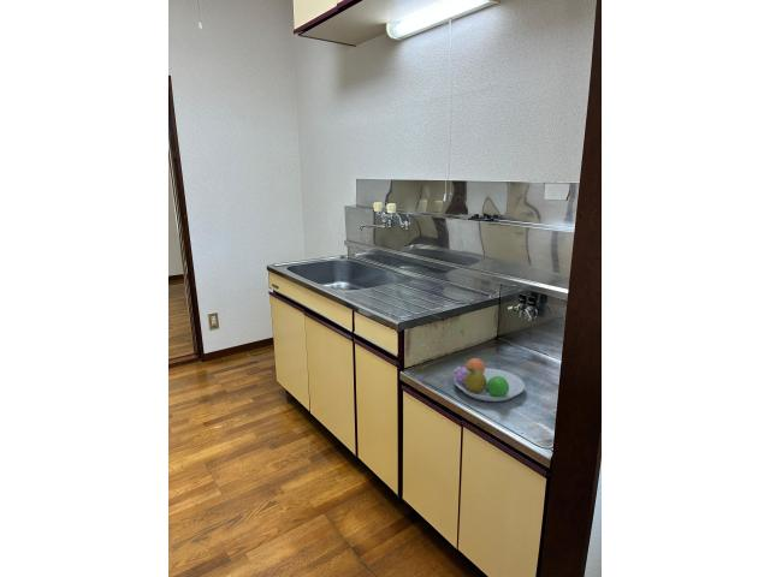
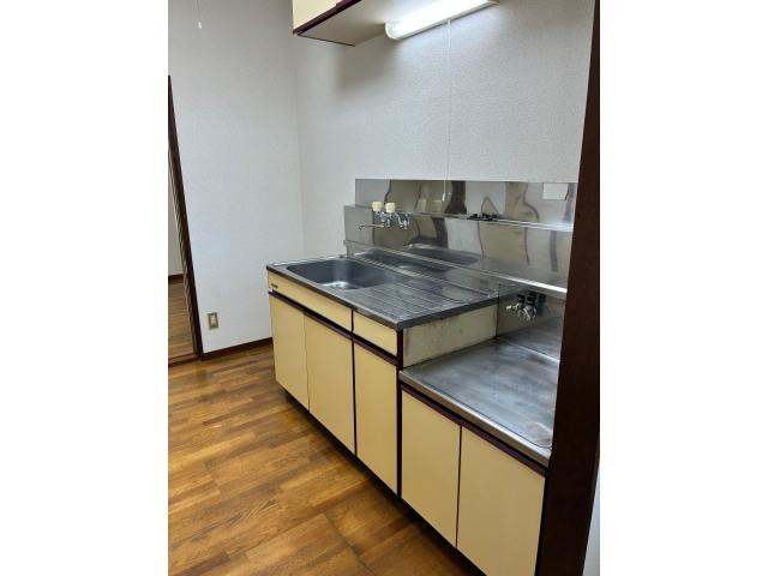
- fruit bowl (488, 376)
